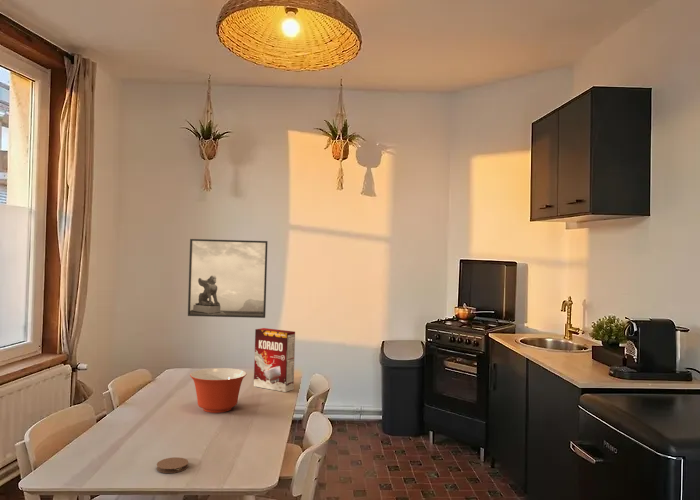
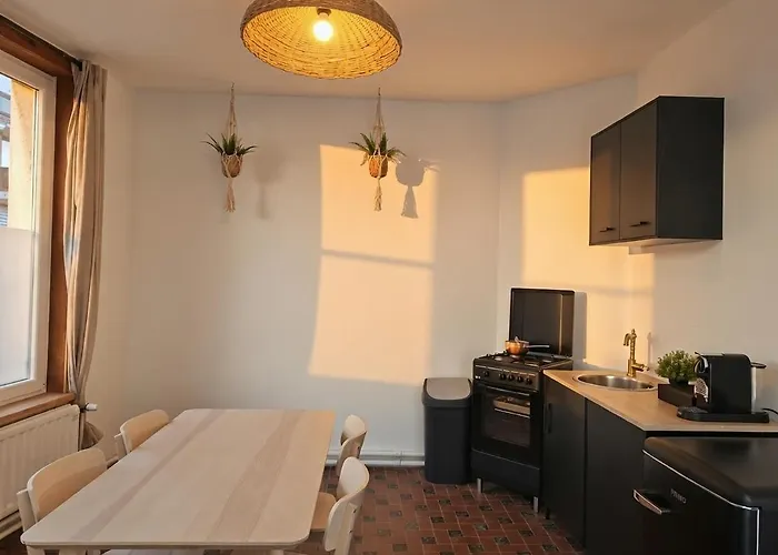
- cereal box (274, 359)
- coaster (172, 465)
- mixing bowl (218, 391)
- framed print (227, 278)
